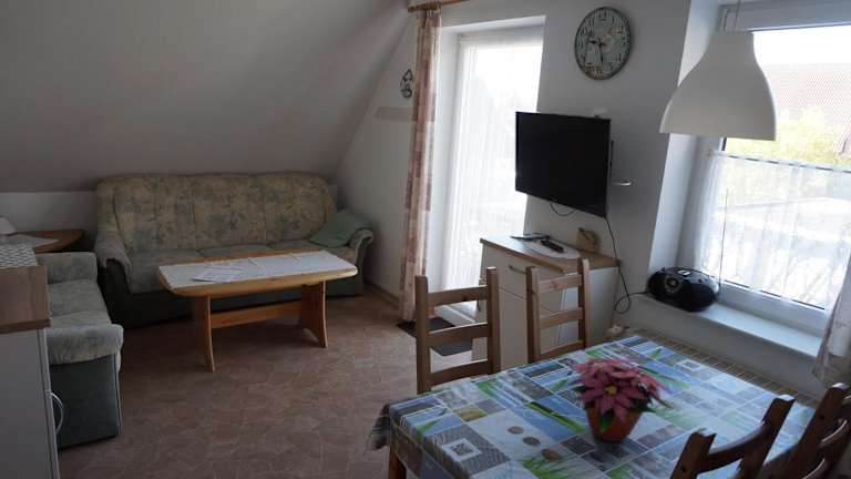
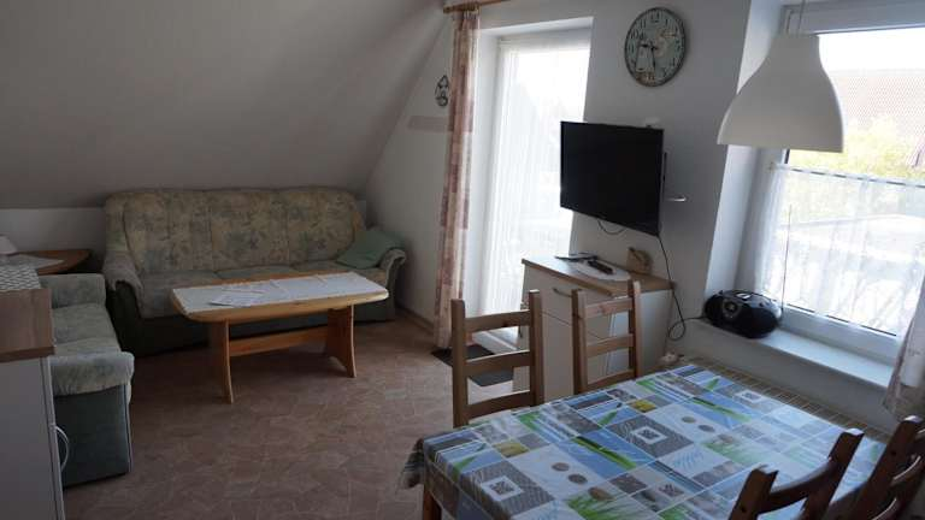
- flower arrangement (611, 397)
